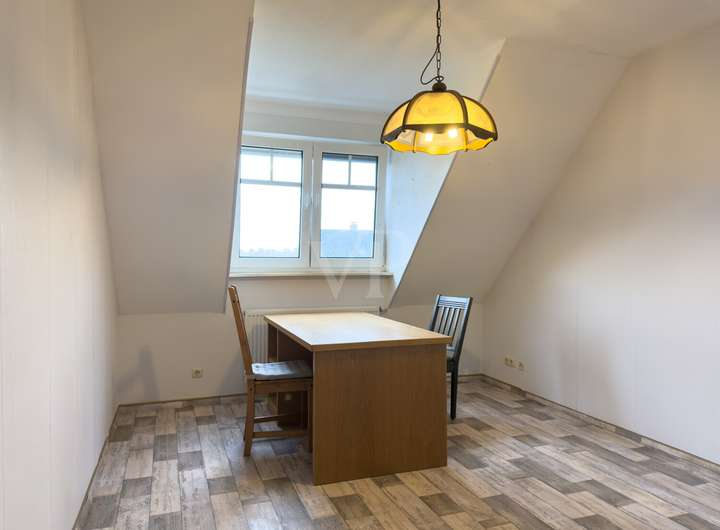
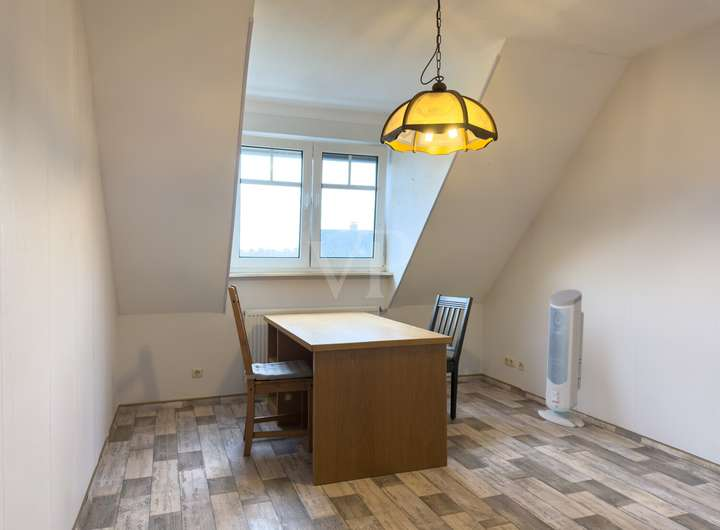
+ air purifier (563, 354)
